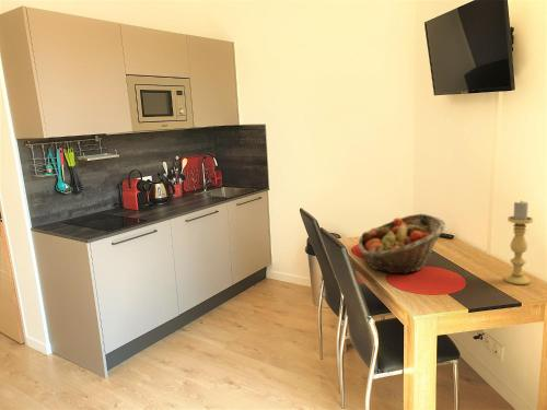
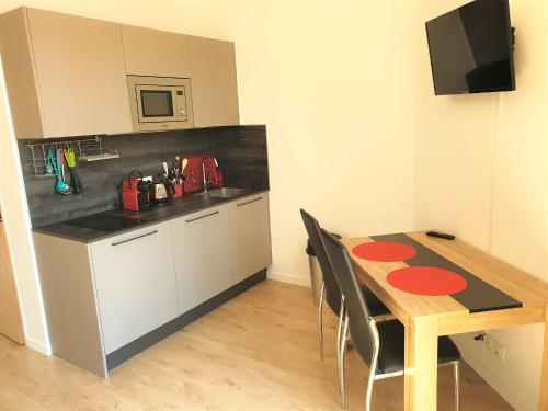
- fruit basket (399, 241)
- candle holder (519, 241)
